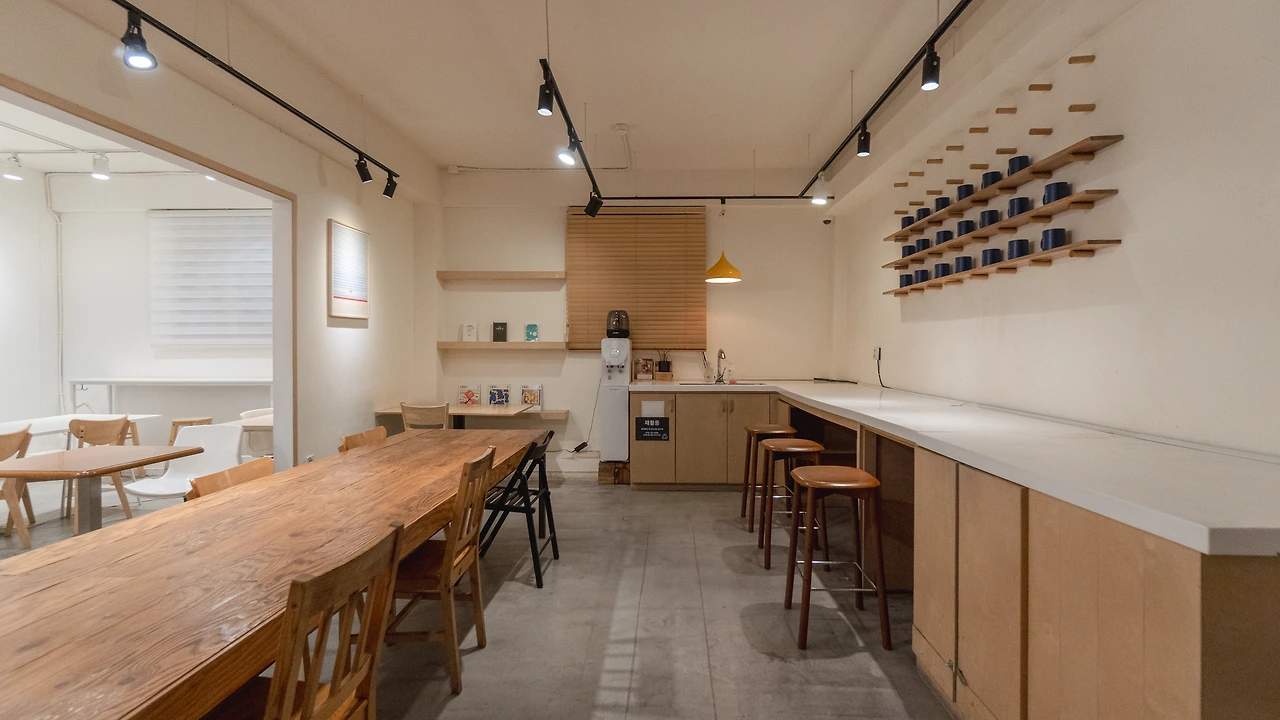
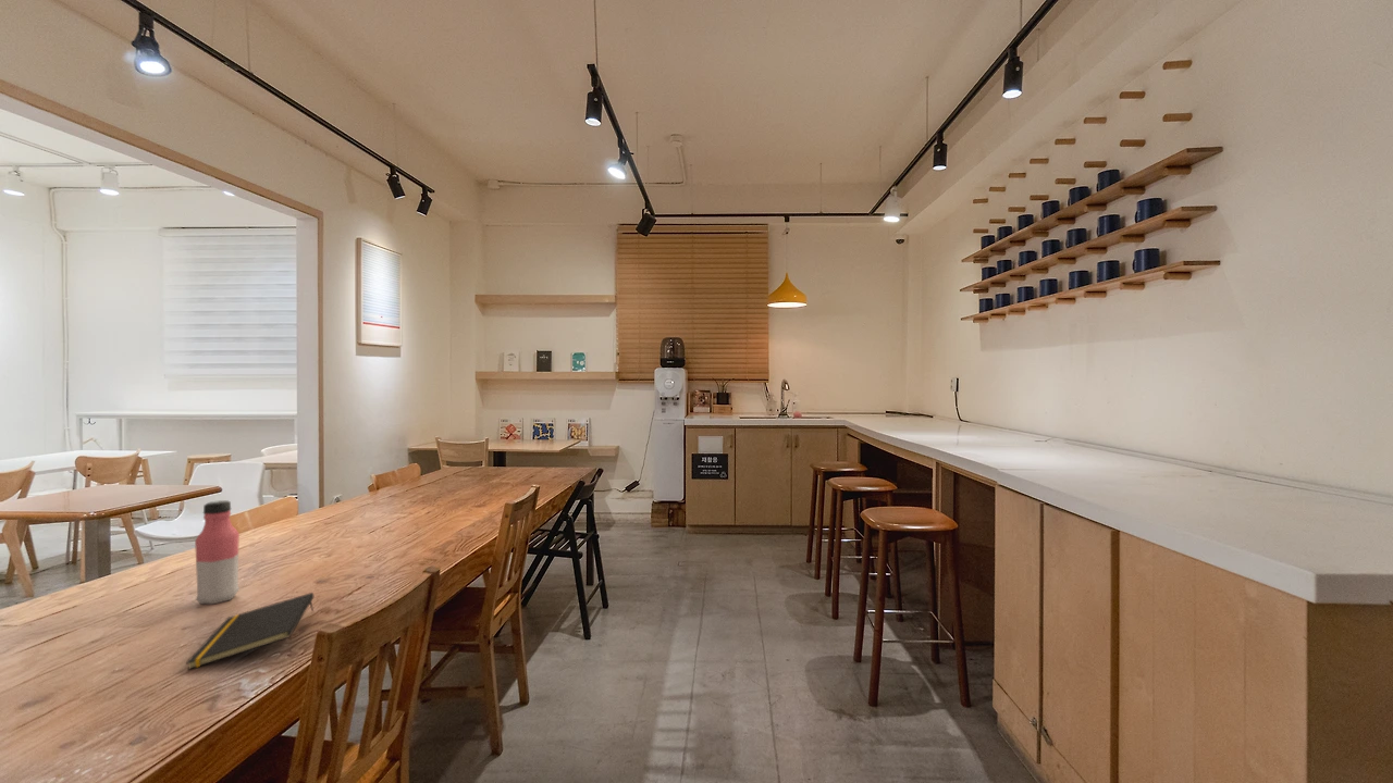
+ water bottle (218, 550)
+ notepad (257, 626)
